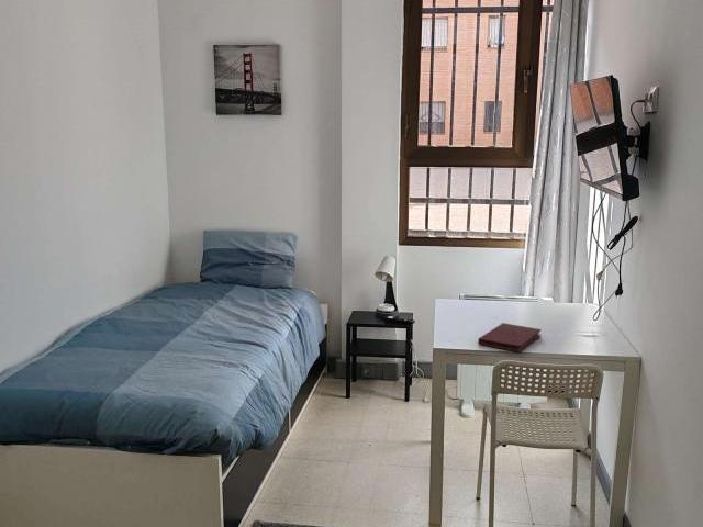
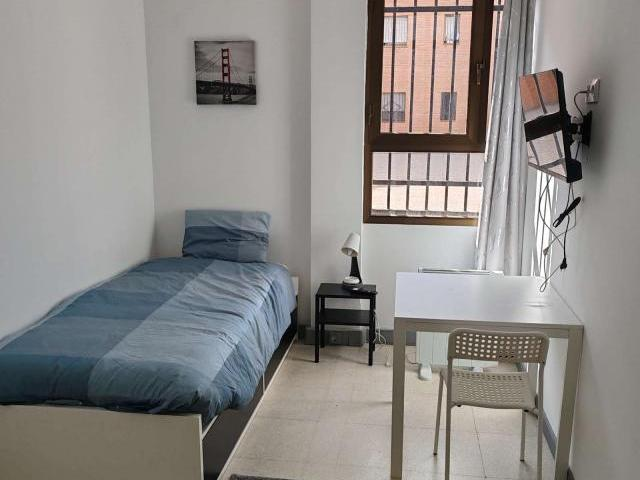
- book (510, 336)
